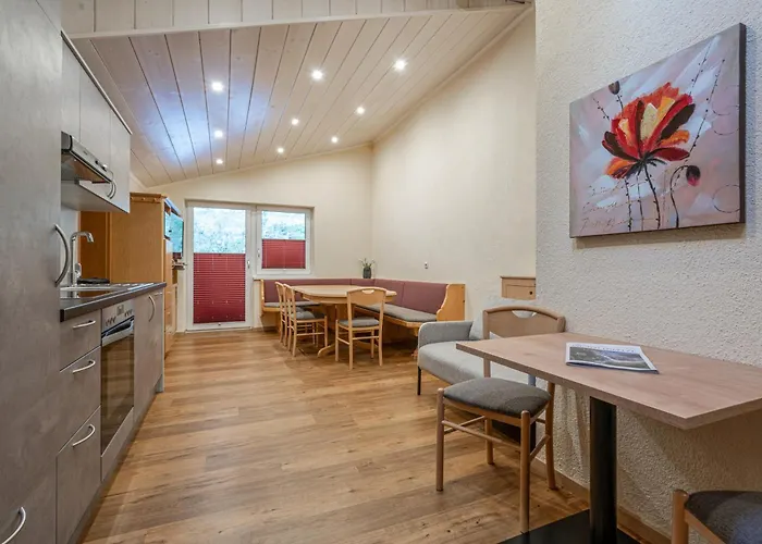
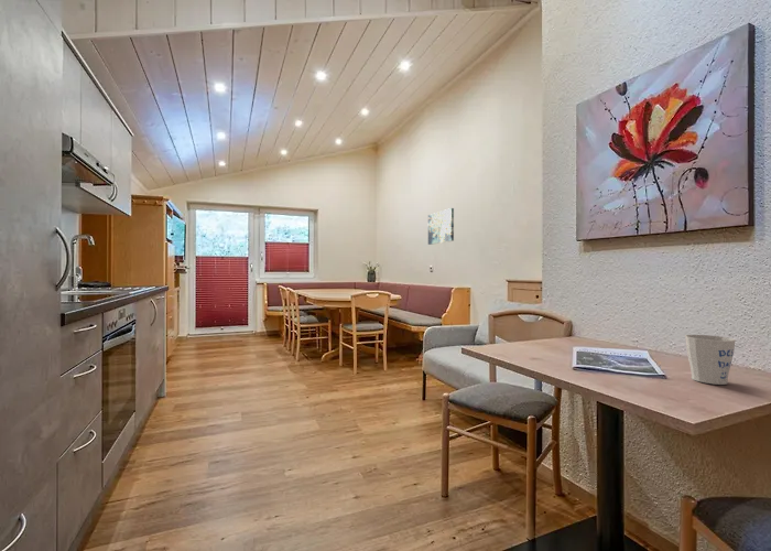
+ mug (712, 358)
+ wall art (439, 227)
